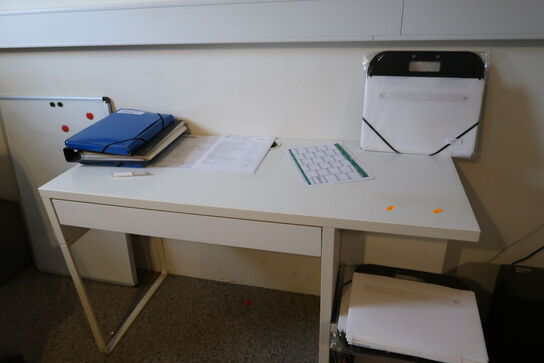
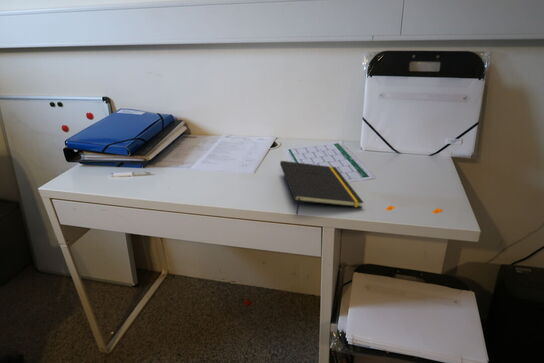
+ notepad (317, 181)
